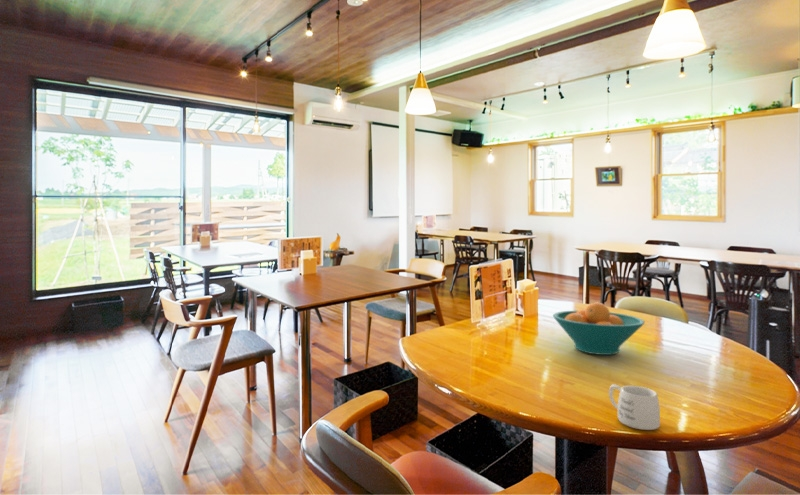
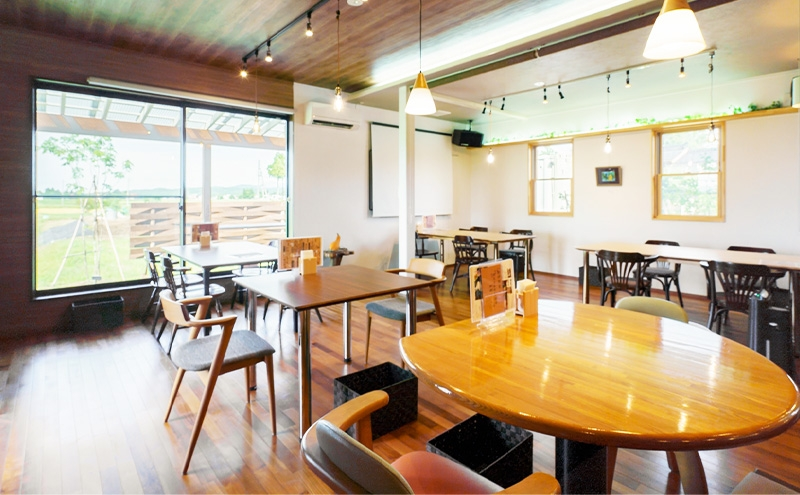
- fruit bowl (596, 326)
- mug (631, 404)
